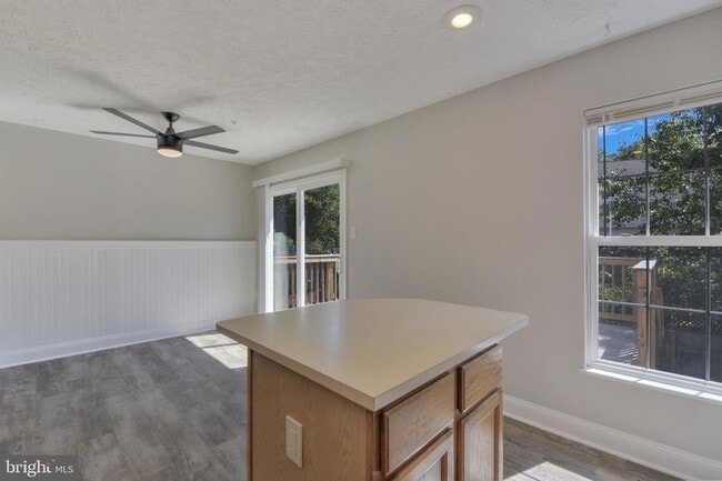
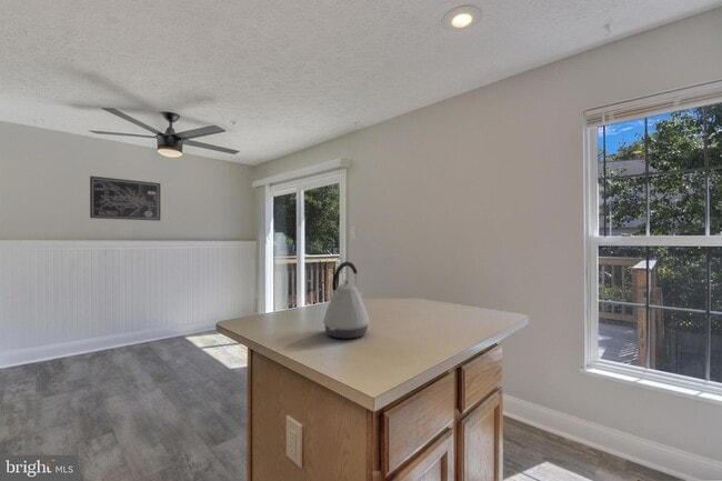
+ kettle (347, 297)
+ wall art (127, 199)
